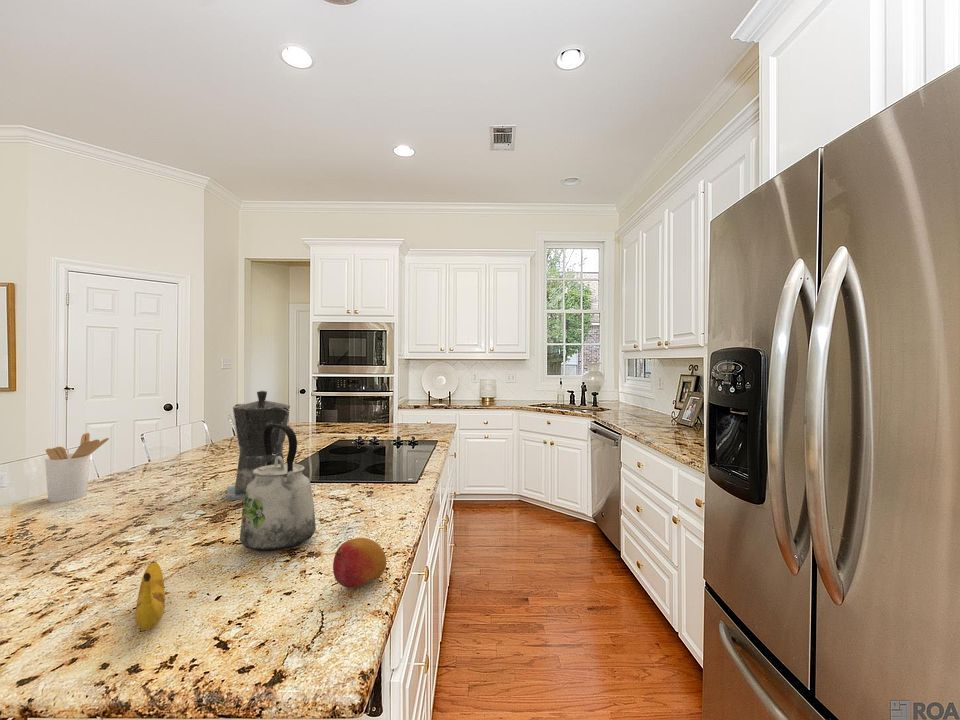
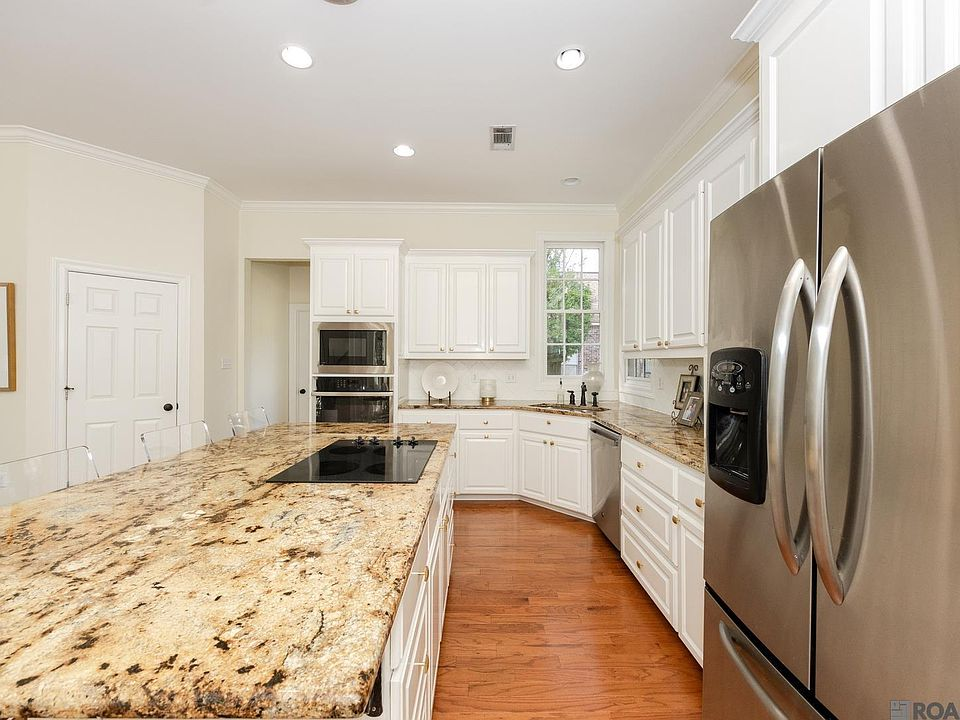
- banana (150, 584)
- utensil holder (76, 467)
- coffee maker (260, 440)
- kettle (273, 481)
- fruit (360, 561)
